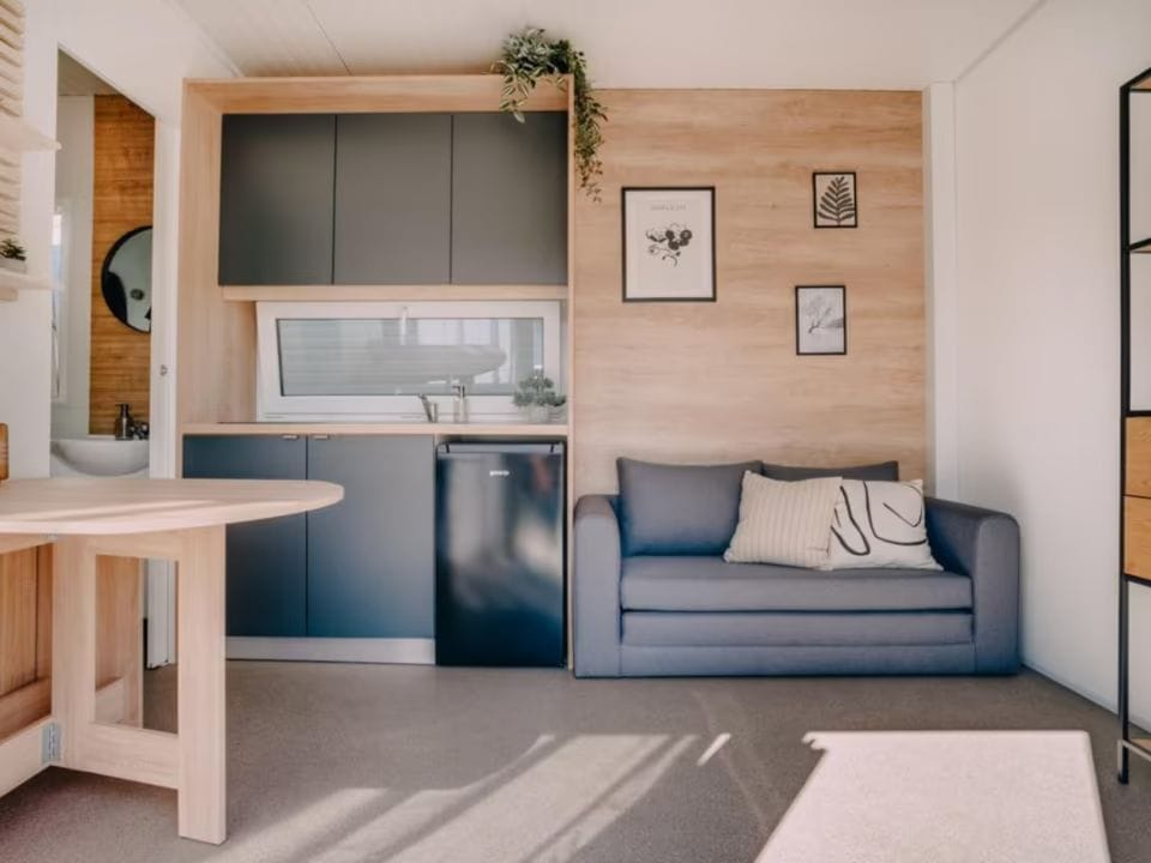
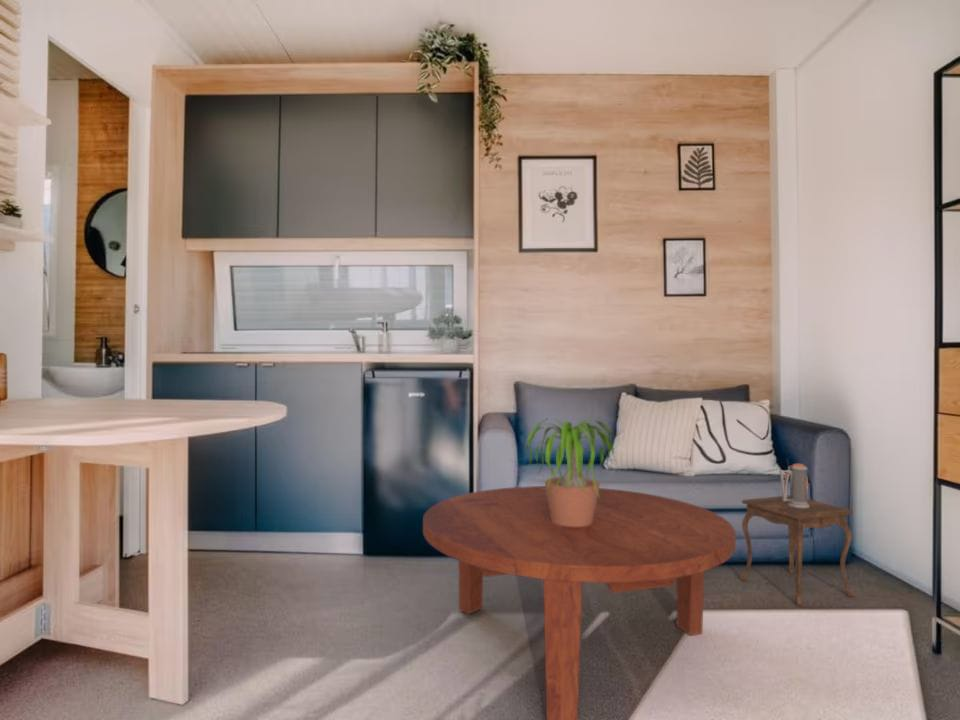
+ potted plant (566, 471)
+ coffee table (572, 582)
+ side table (795, 522)
